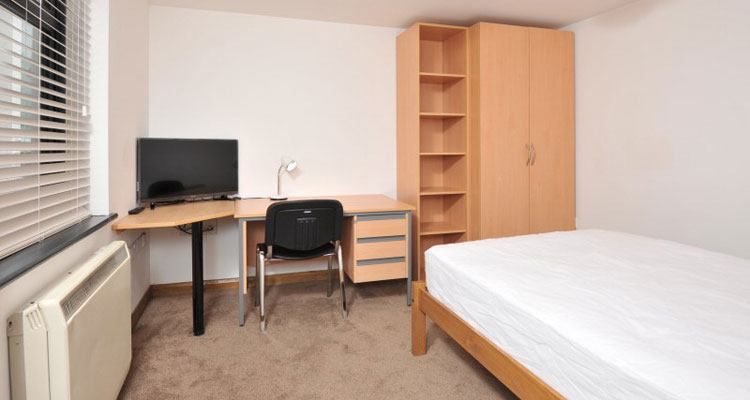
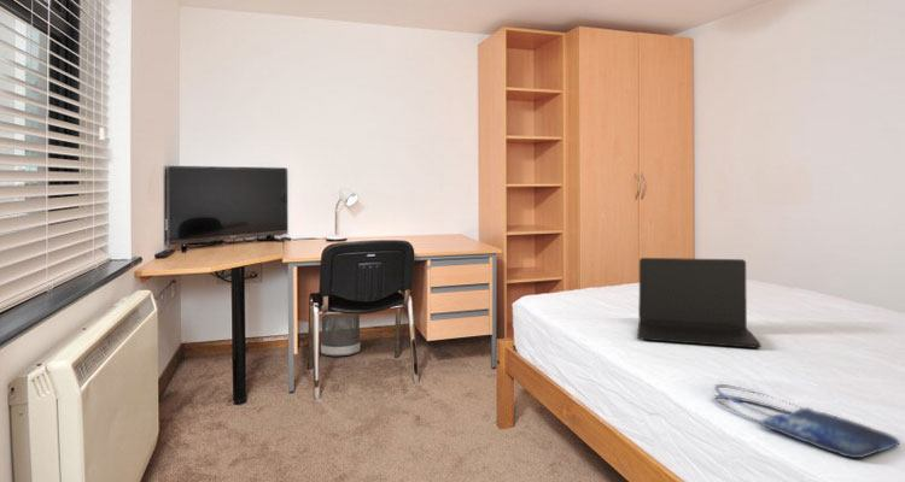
+ laptop (693, 298)
+ shopping bag (787, 413)
+ wastebasket (340, 328)
